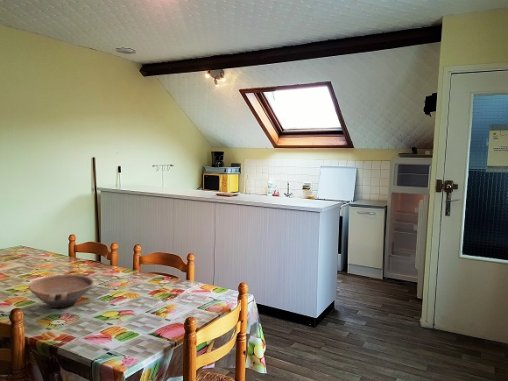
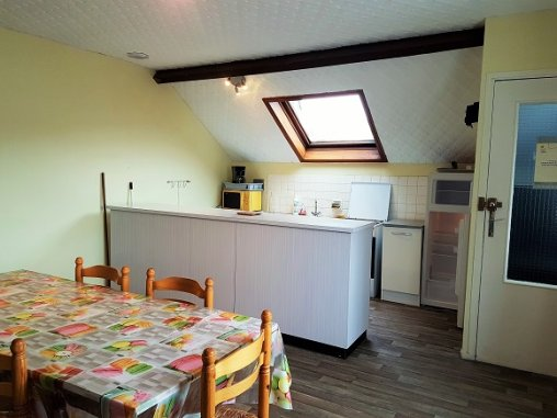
- bowl (62, 292)
